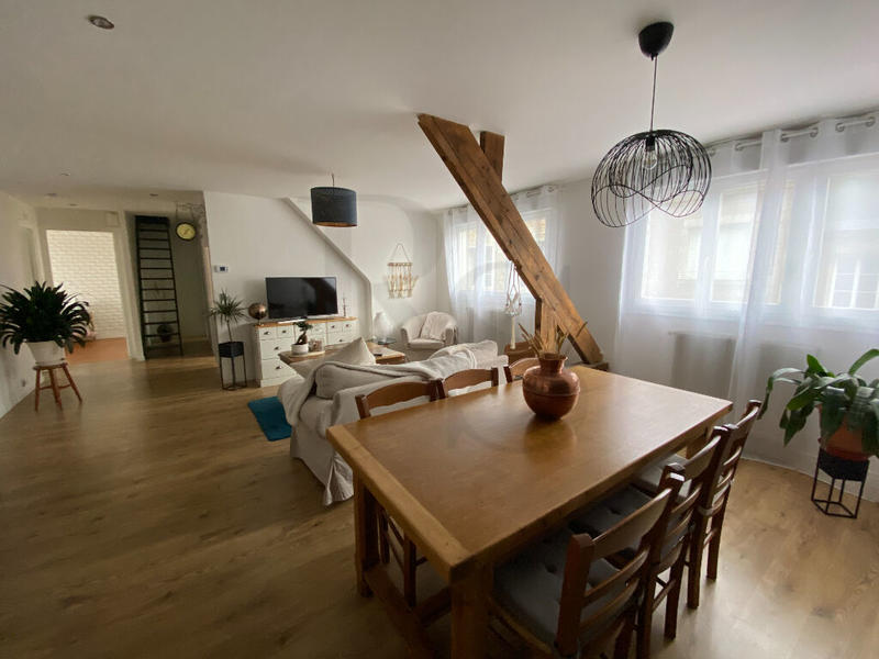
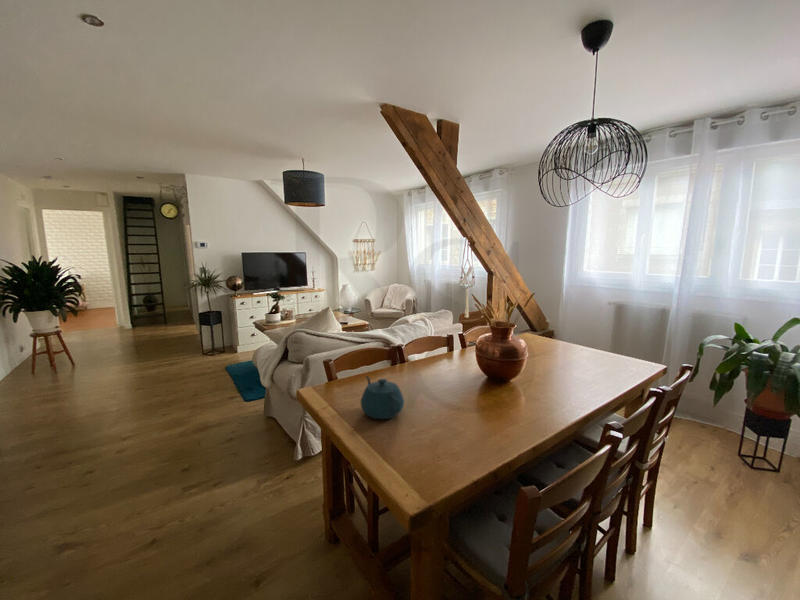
+ teapot (381, 395)
